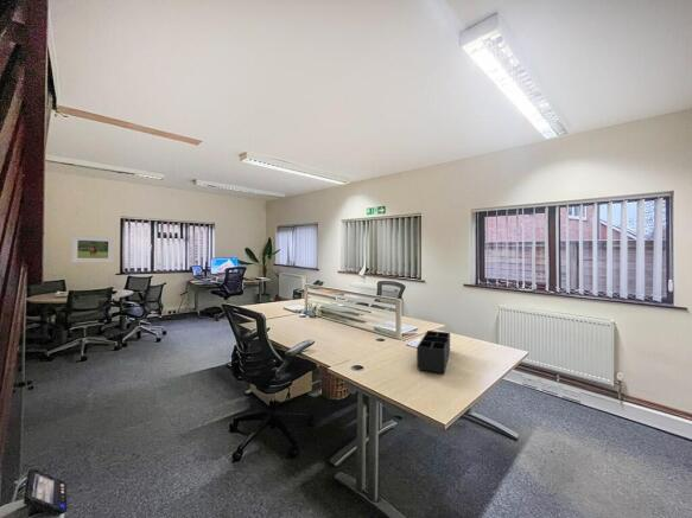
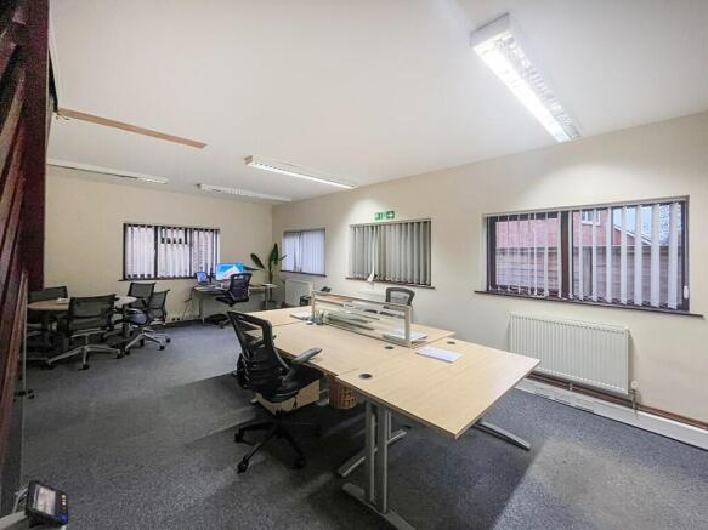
- desk organizer (434, 348)
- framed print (93, 249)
